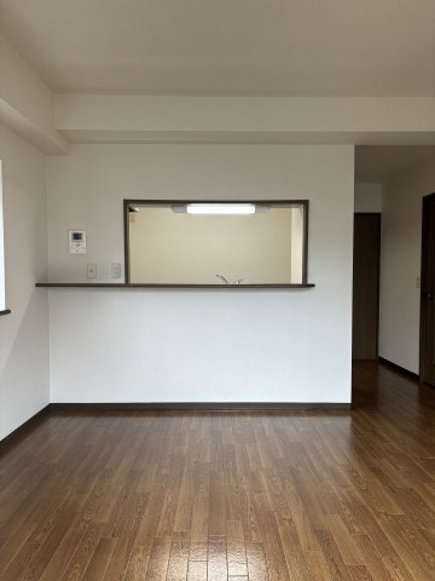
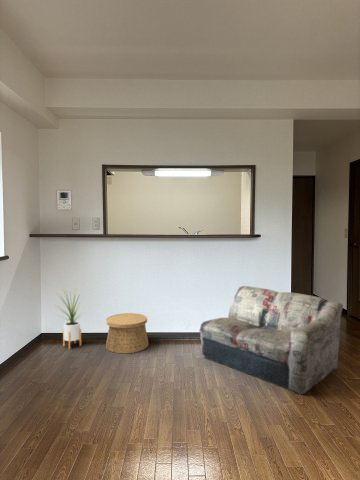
+ house plant (72, 316)
+ newspaper (268, 329)
+ basket (127, 331)
